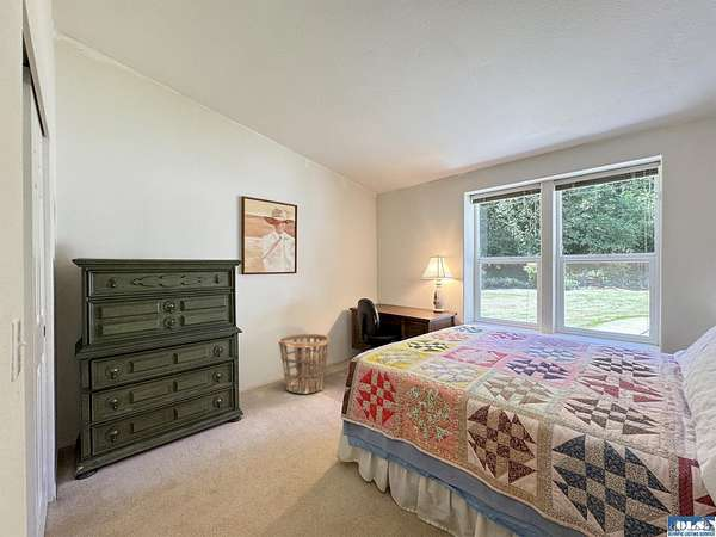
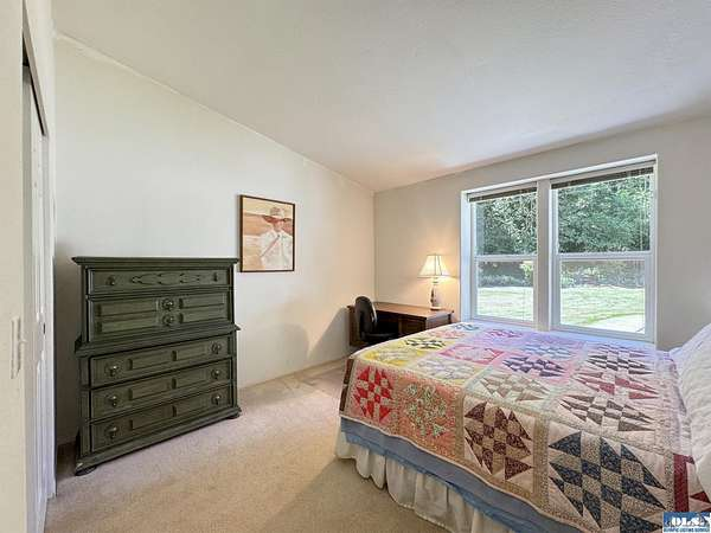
- basket (304, 362)
